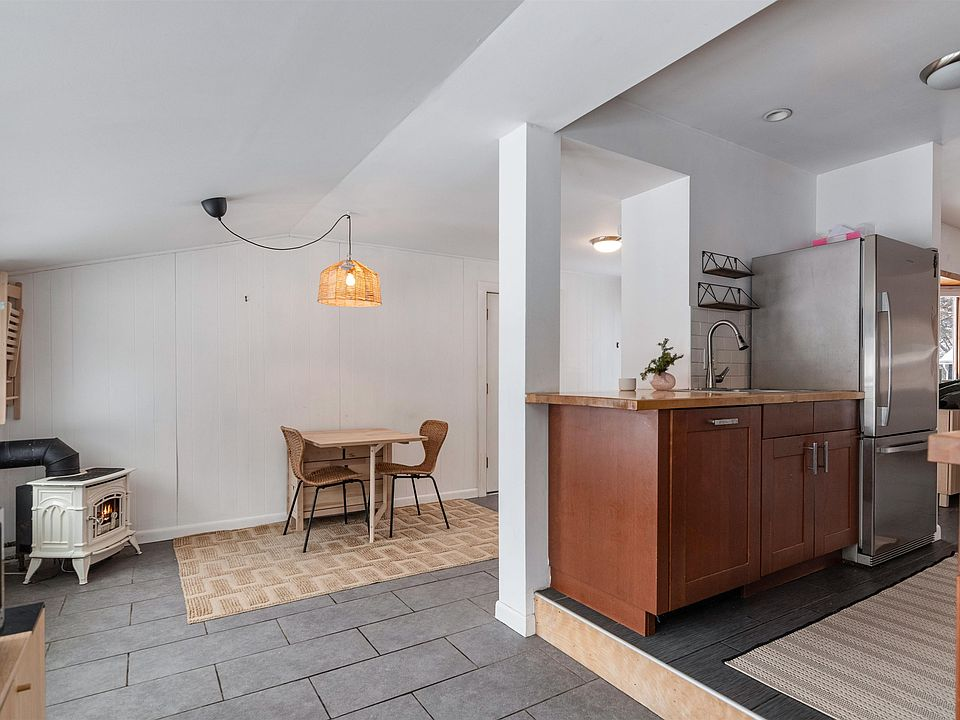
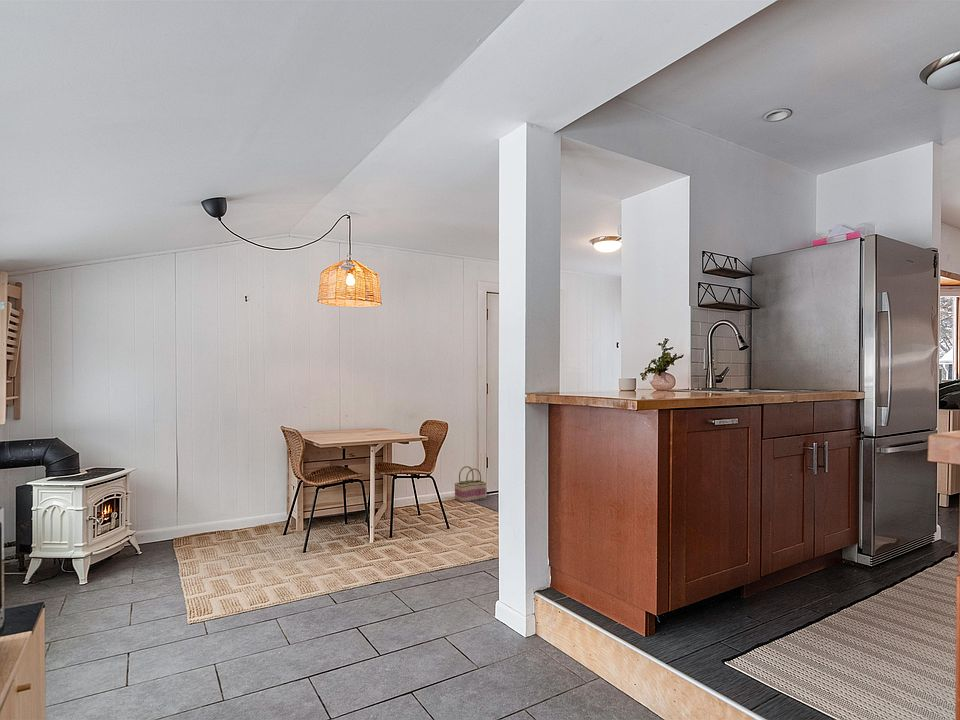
+ basket (470, 483)
